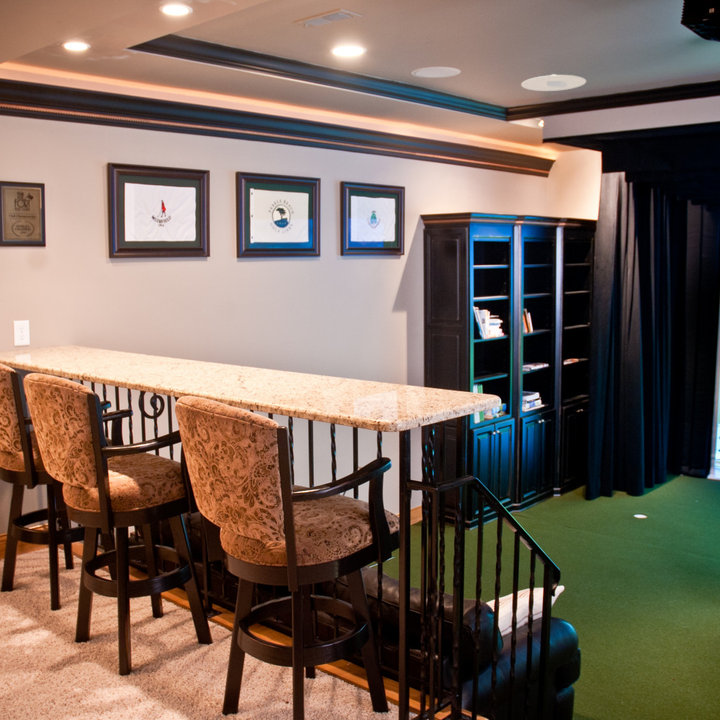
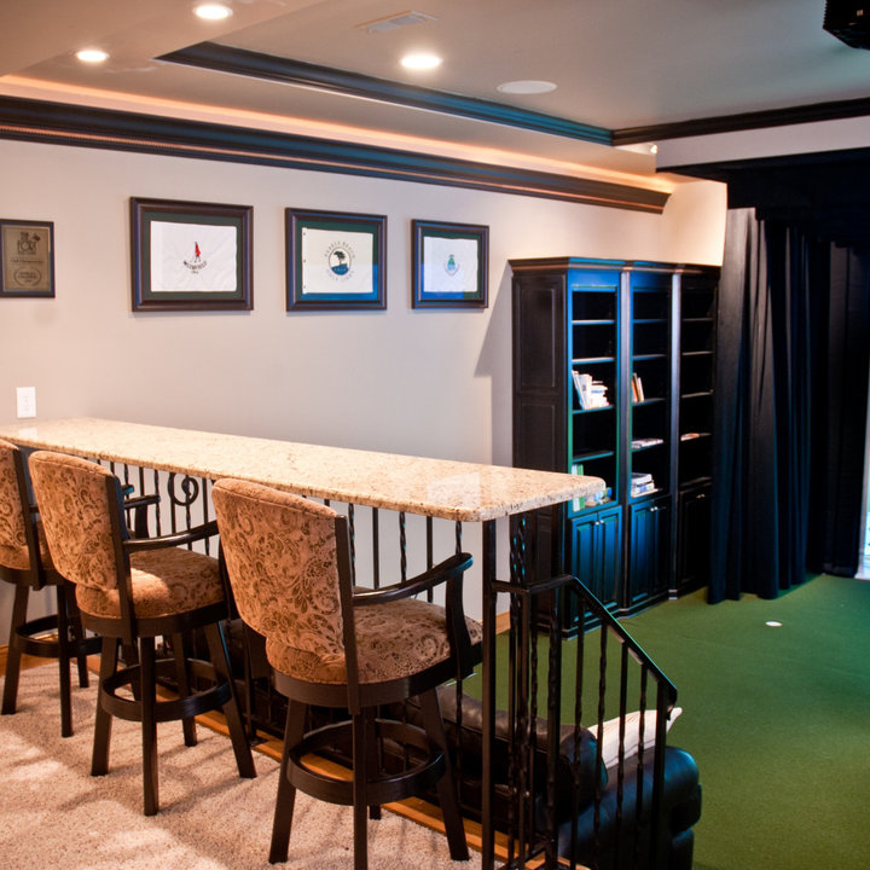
- recessed light (553, 79)
